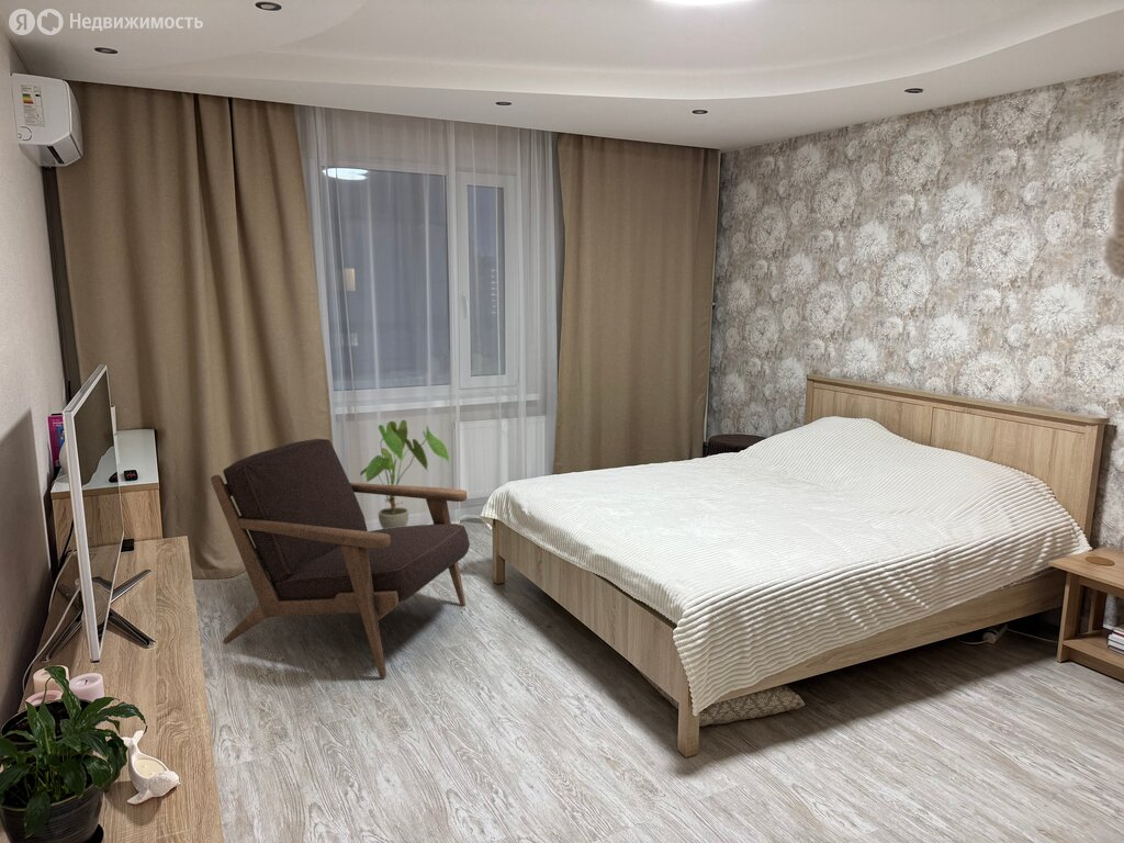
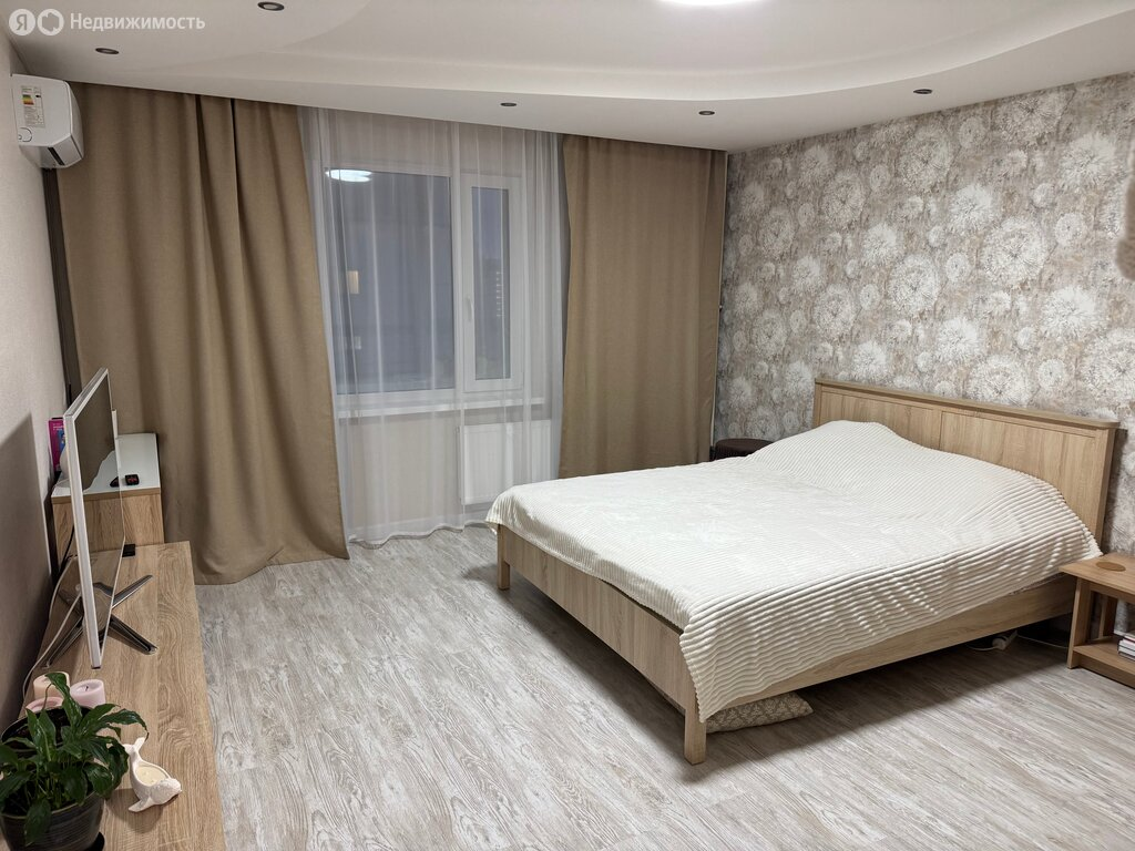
- armchair (353, 540)
- house plant (396, 484)
